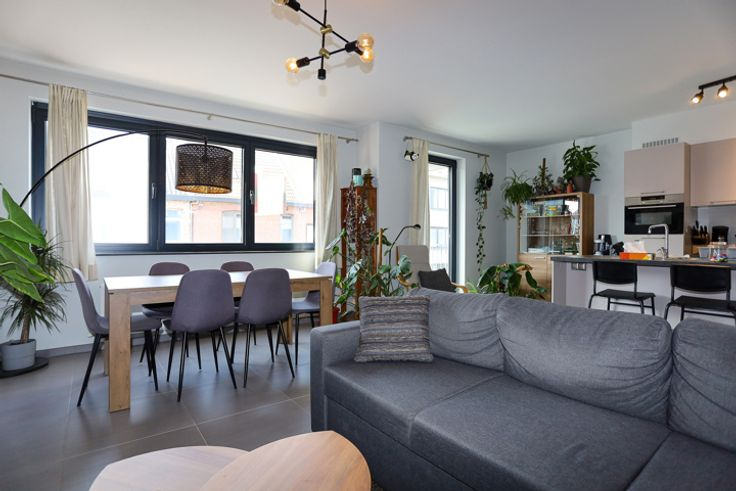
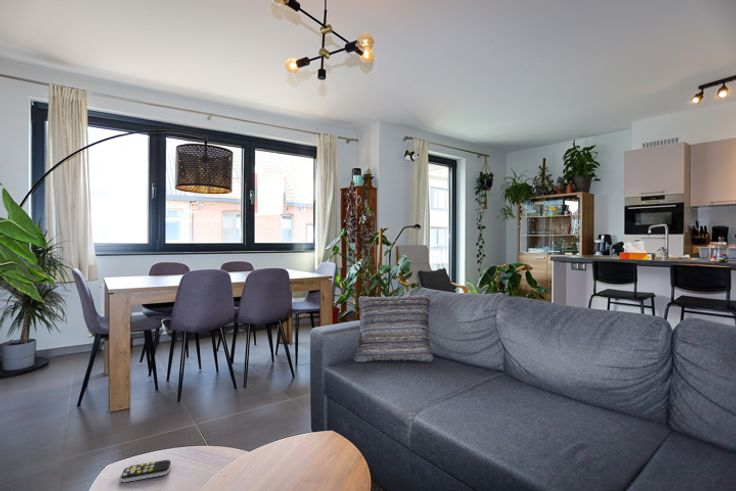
+ remote control (146, 470)
